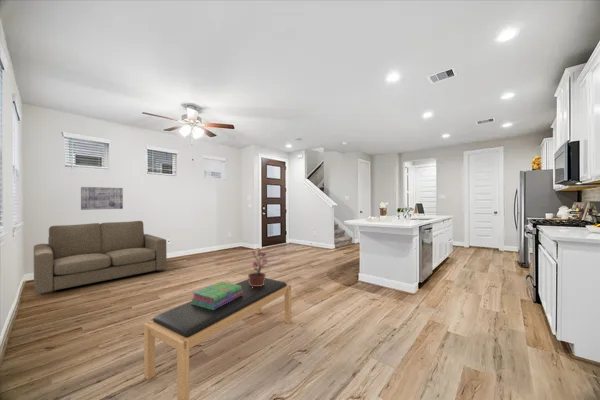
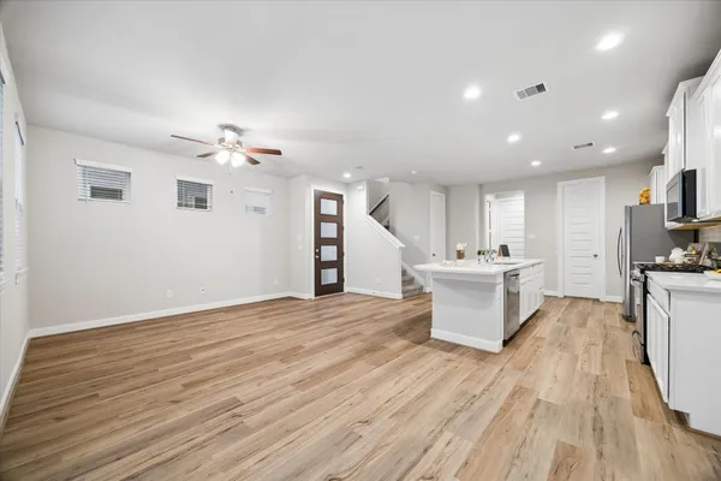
- wall art (102, 198)
- stack of books (217, 294)
- sofa (104, 249)
- bench (231, 319)
- potted plant (255, 265)
